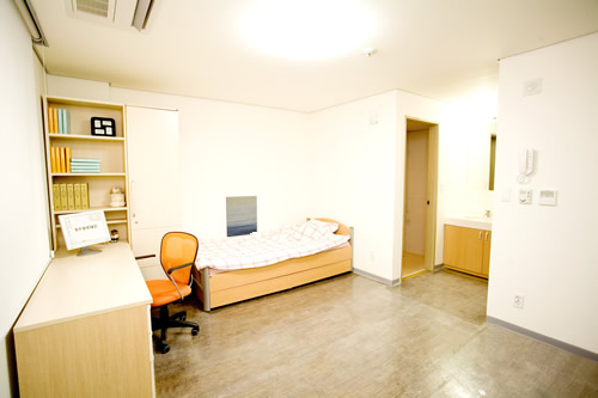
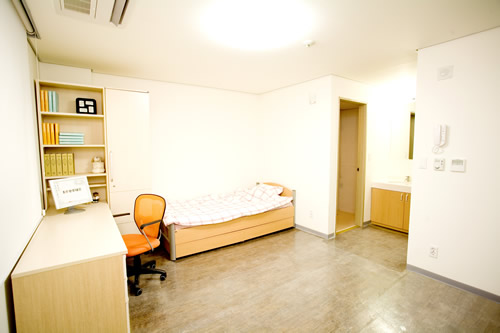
- wall art (242, 215)
